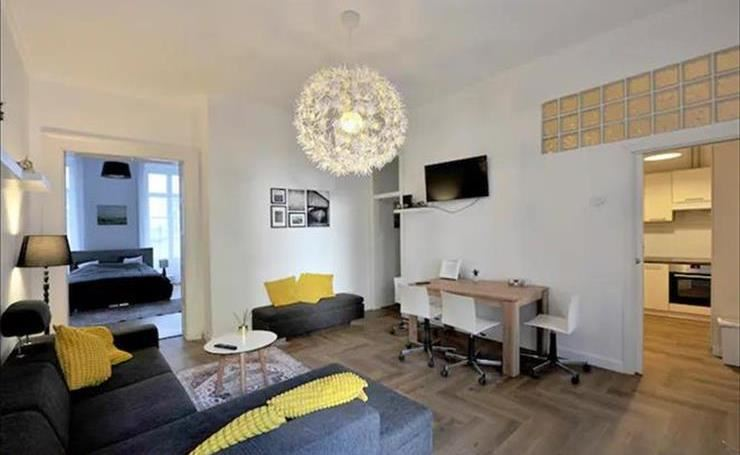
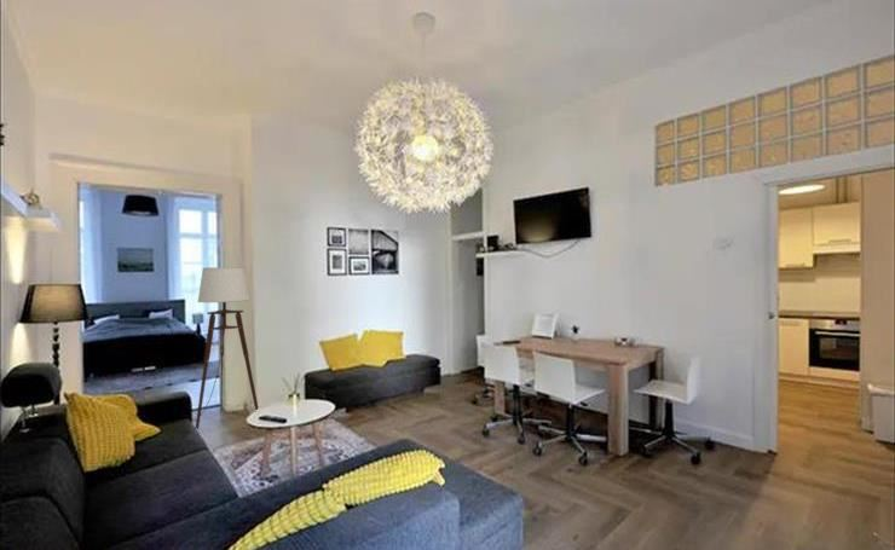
+ floor lamp (210, 345)
